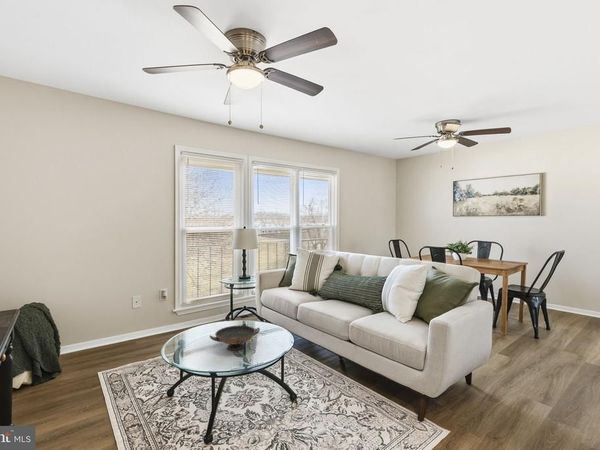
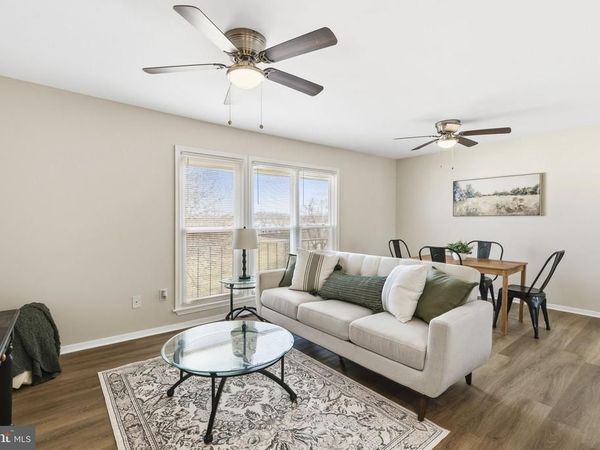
- decorative bowl (235, 339)
